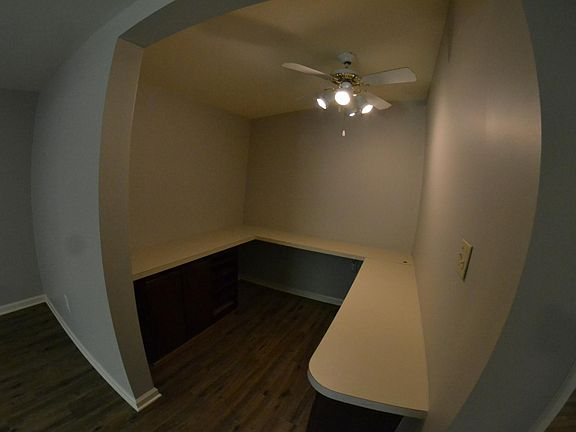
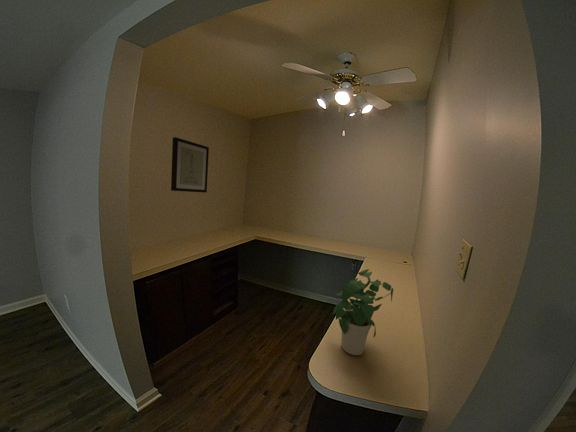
+ wall art (191, 167)
+ potted plant (360, 310)
